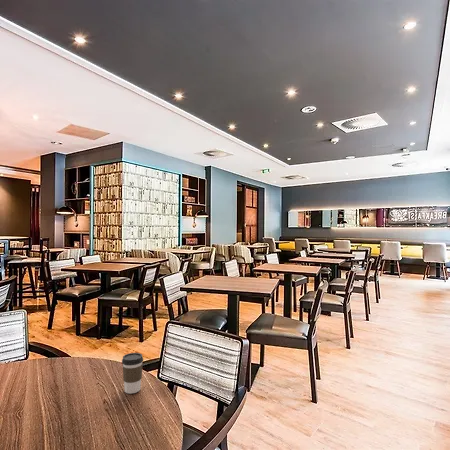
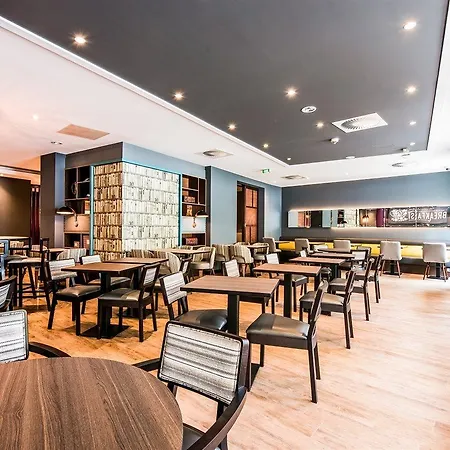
- coffee cup (132, 372)
